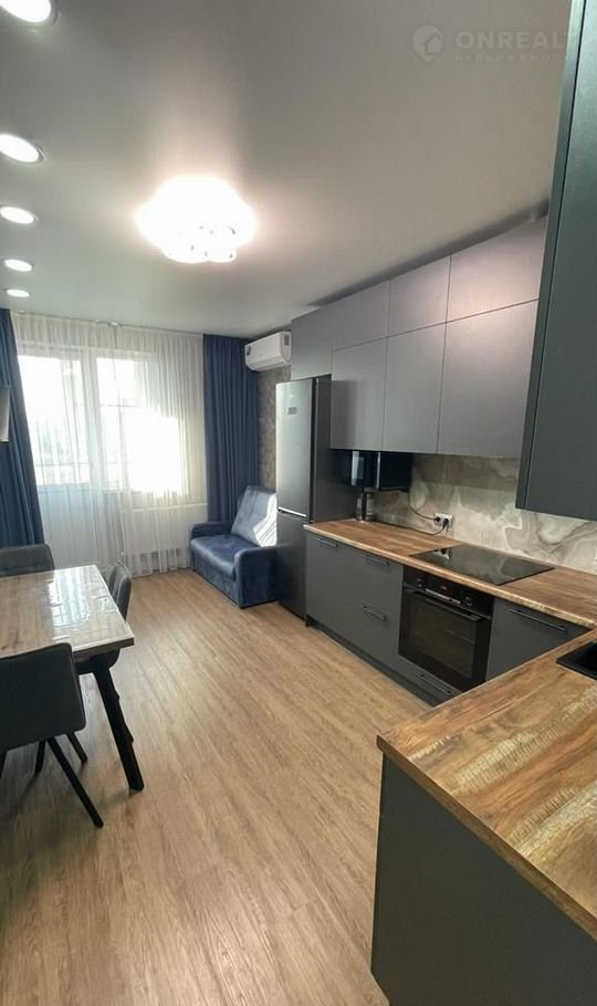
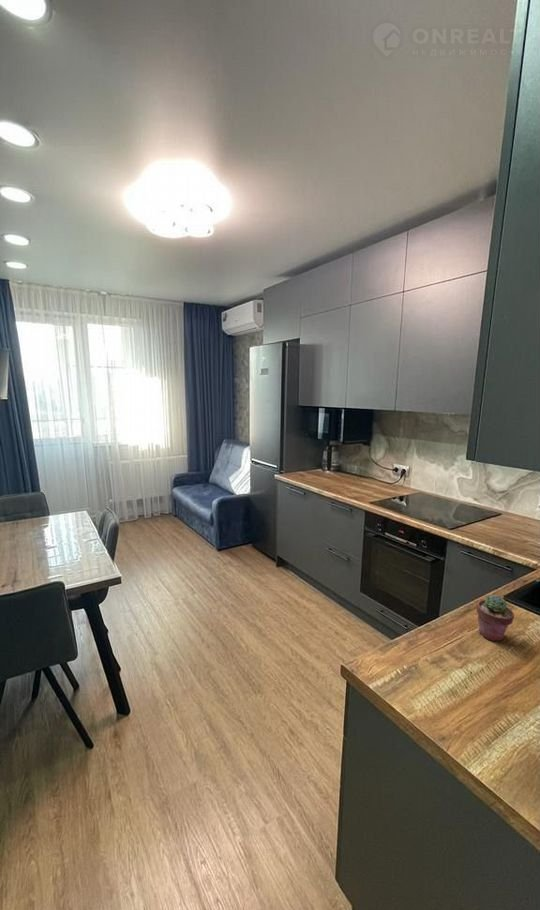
+ potted succulent (494, 616)
